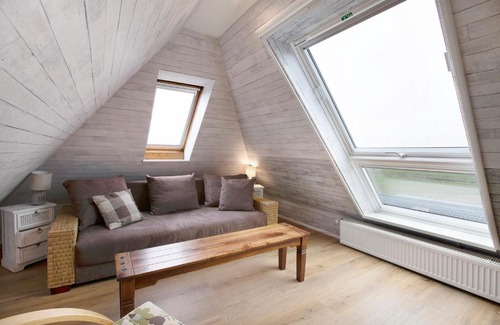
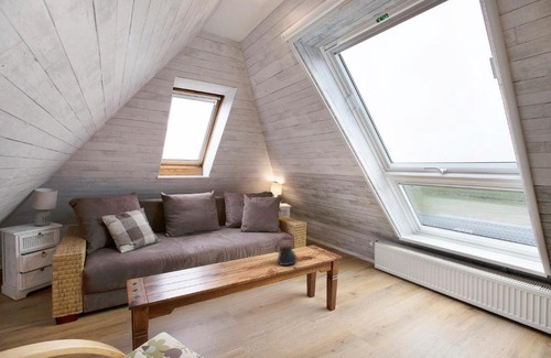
+ teapot (284, 250)
